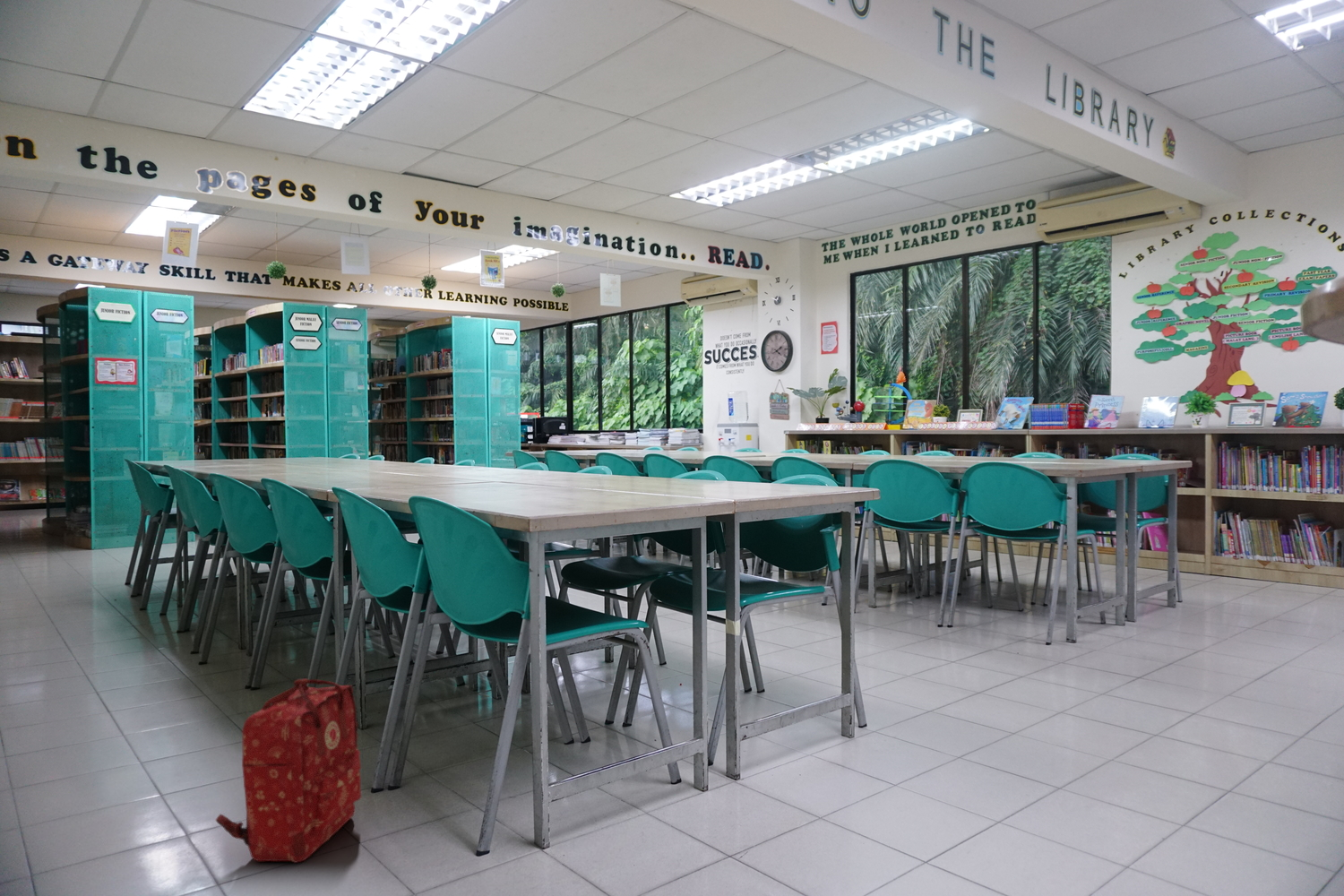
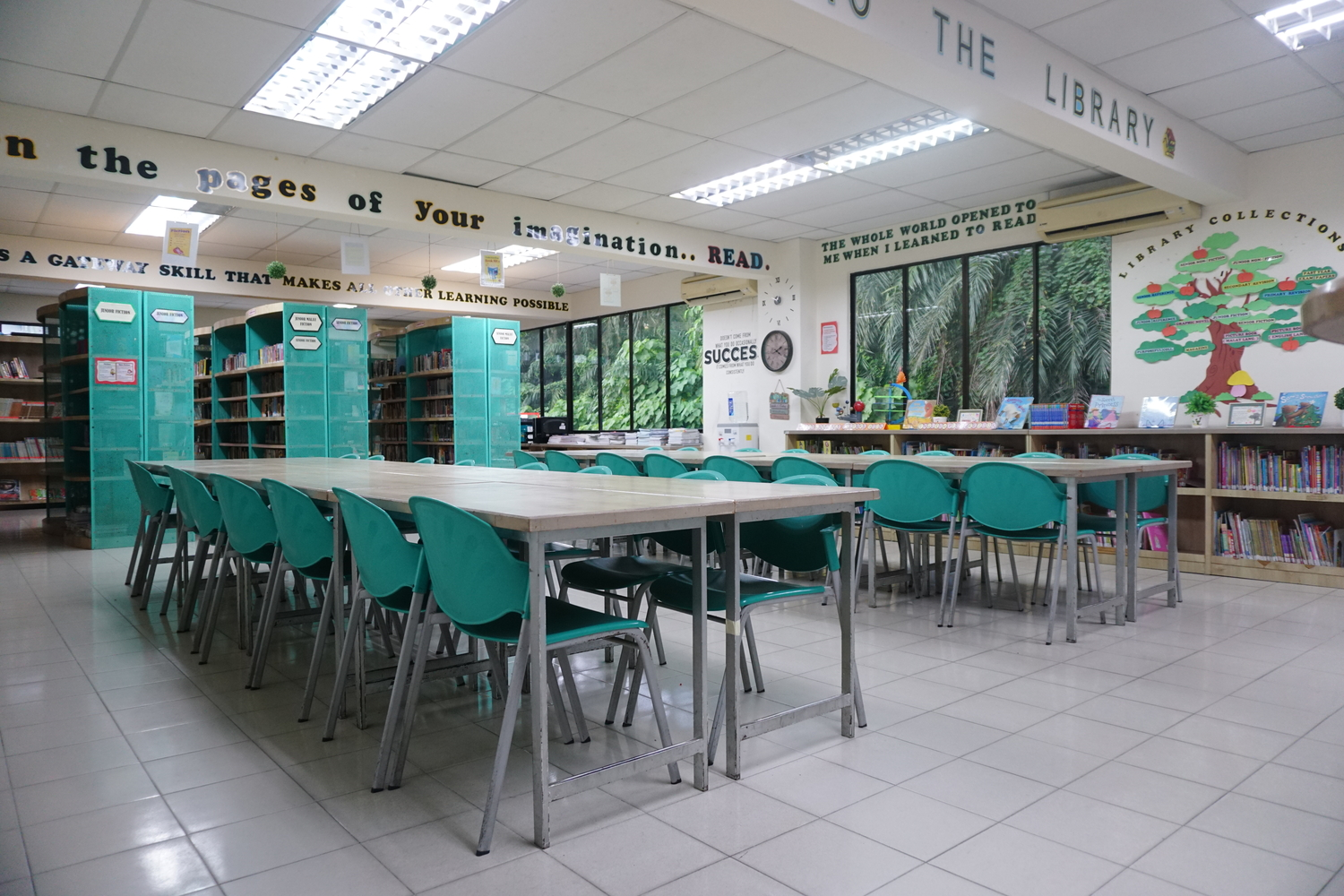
- backpack (291, 759)
